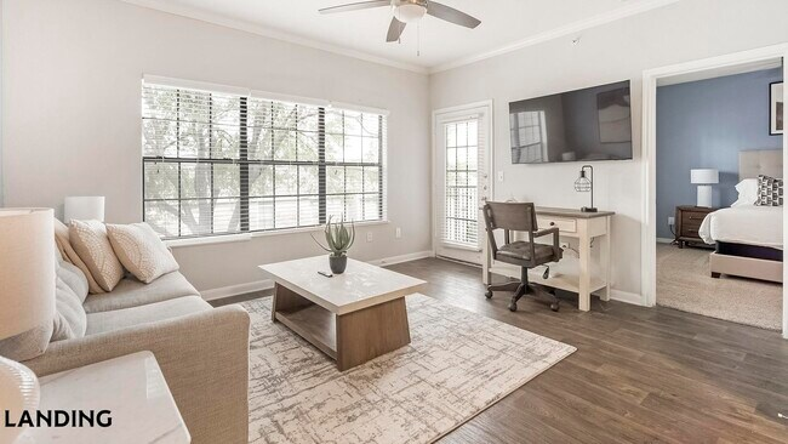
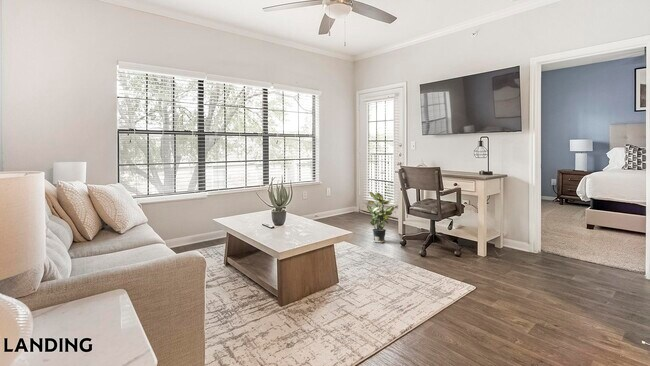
+ potted plant (380, 216)
